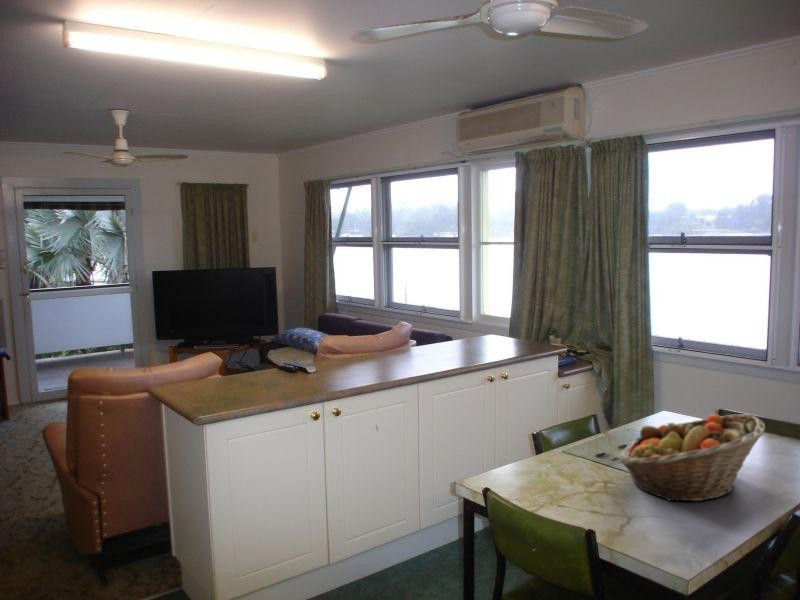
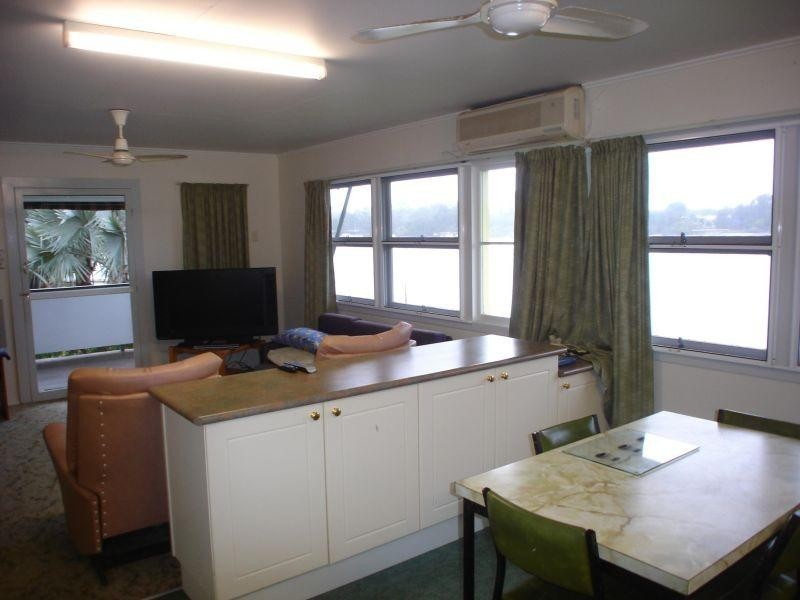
- fruit basket (690, 450)
